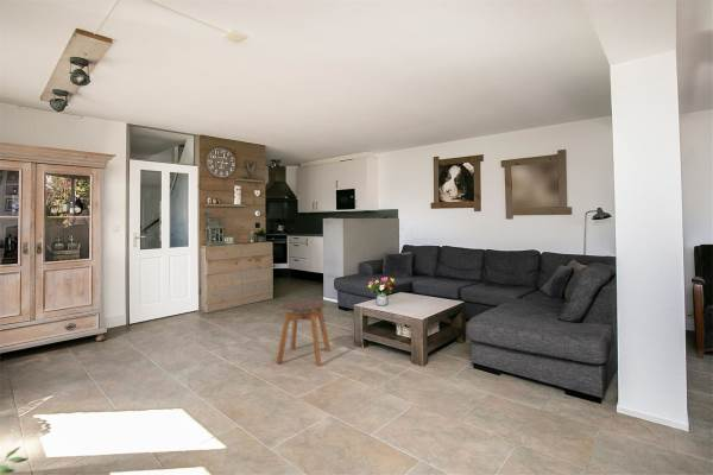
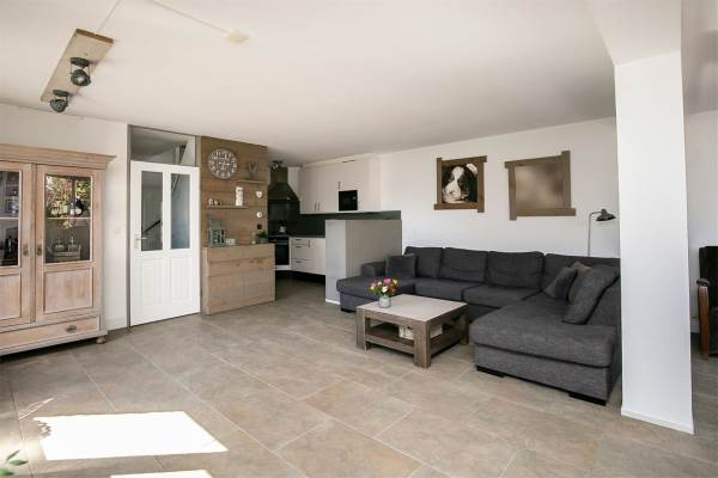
- stool (311, 328)
